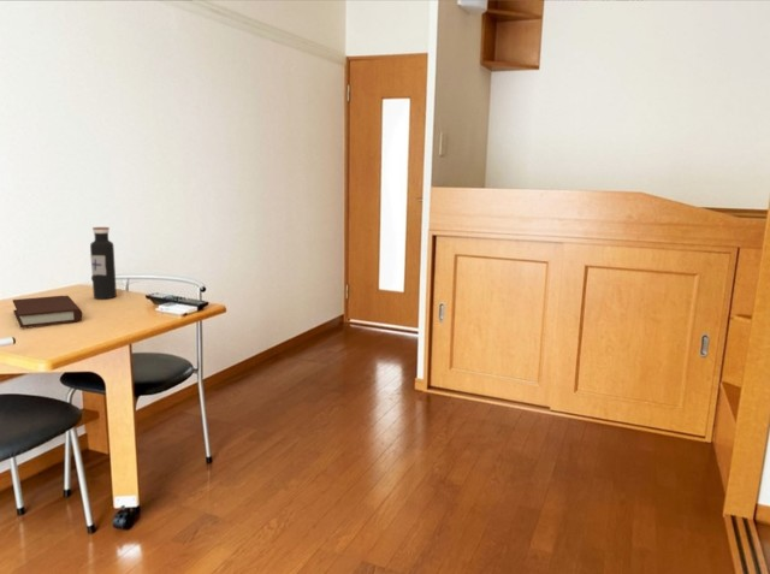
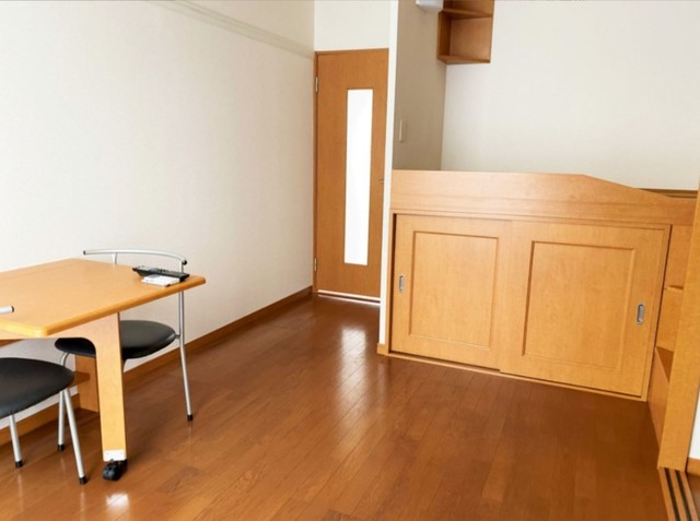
- water bottle (102, 262)
- book (47, 309)
